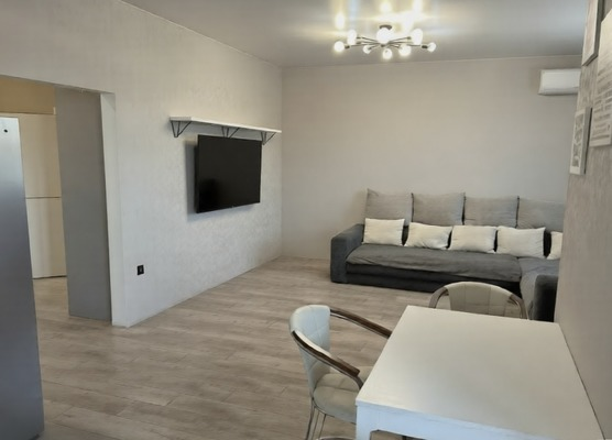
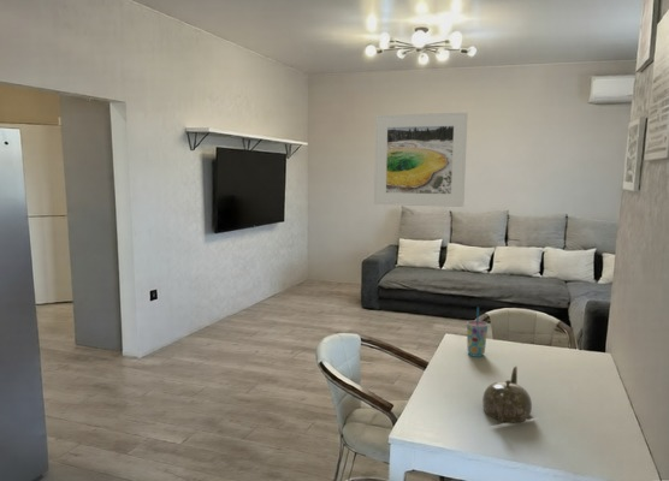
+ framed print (419, 160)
+ teapot (508, 394)
+ cup (476, 331)
